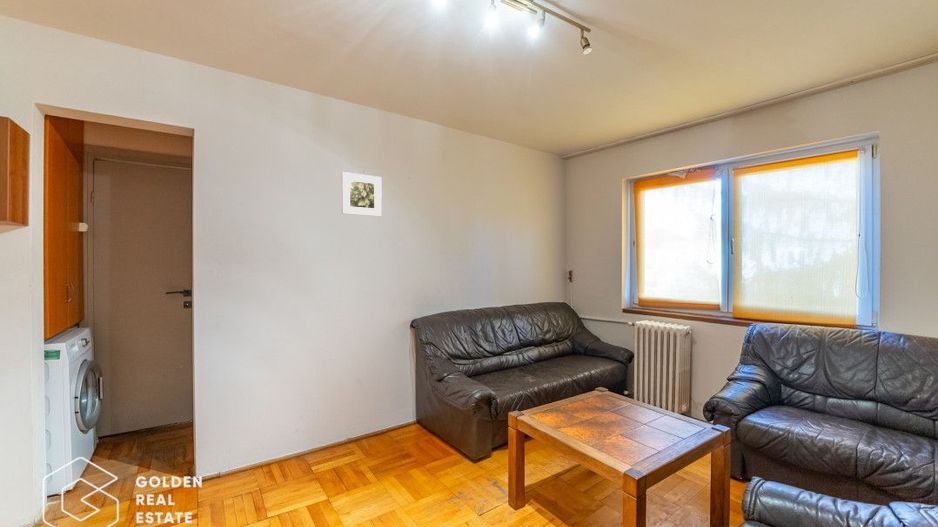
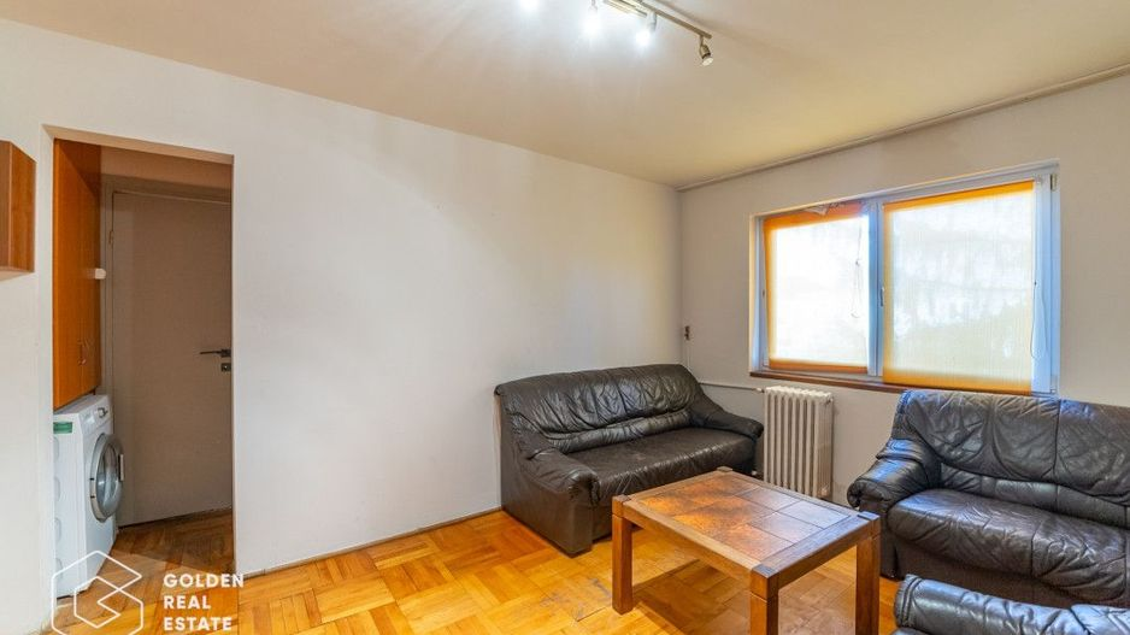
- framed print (362, 194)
